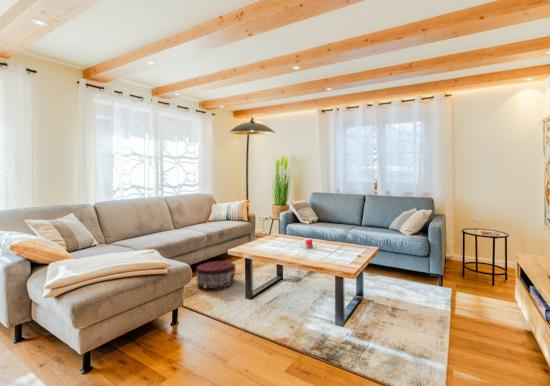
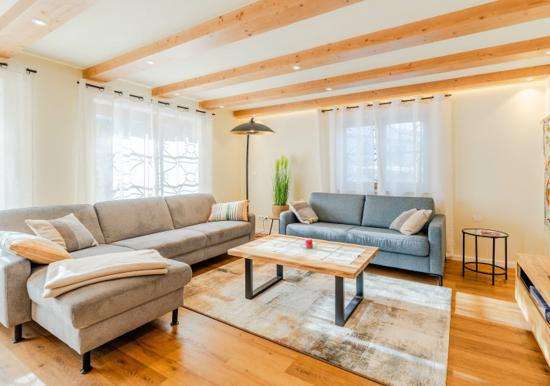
- pouf (216, 273)
